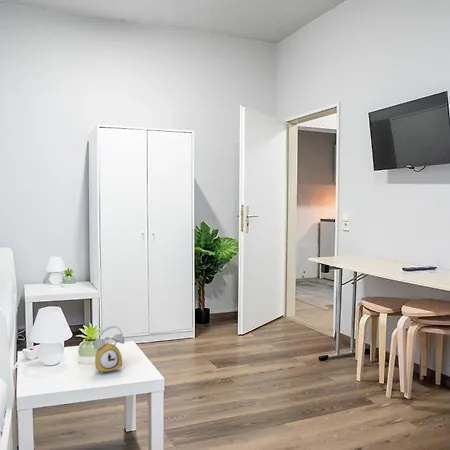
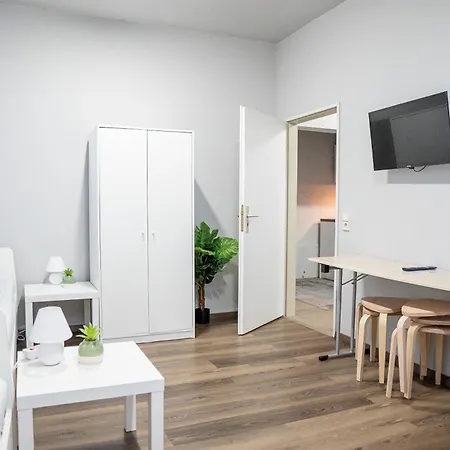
- alarm clock (108, 347)
